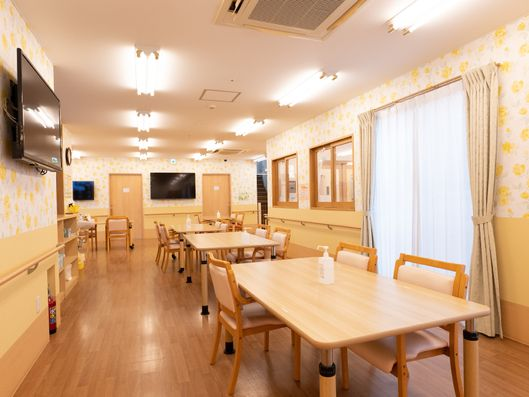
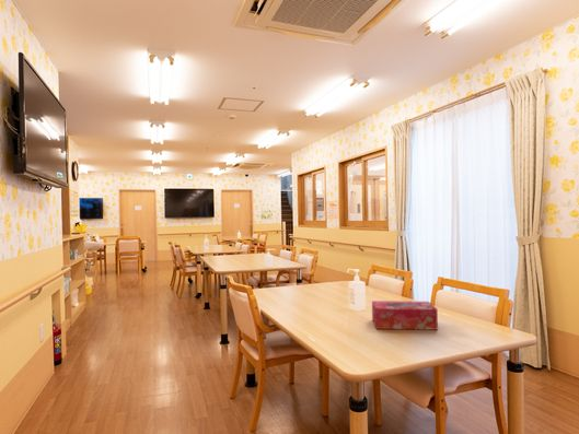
+ tissue box (403, 314)
